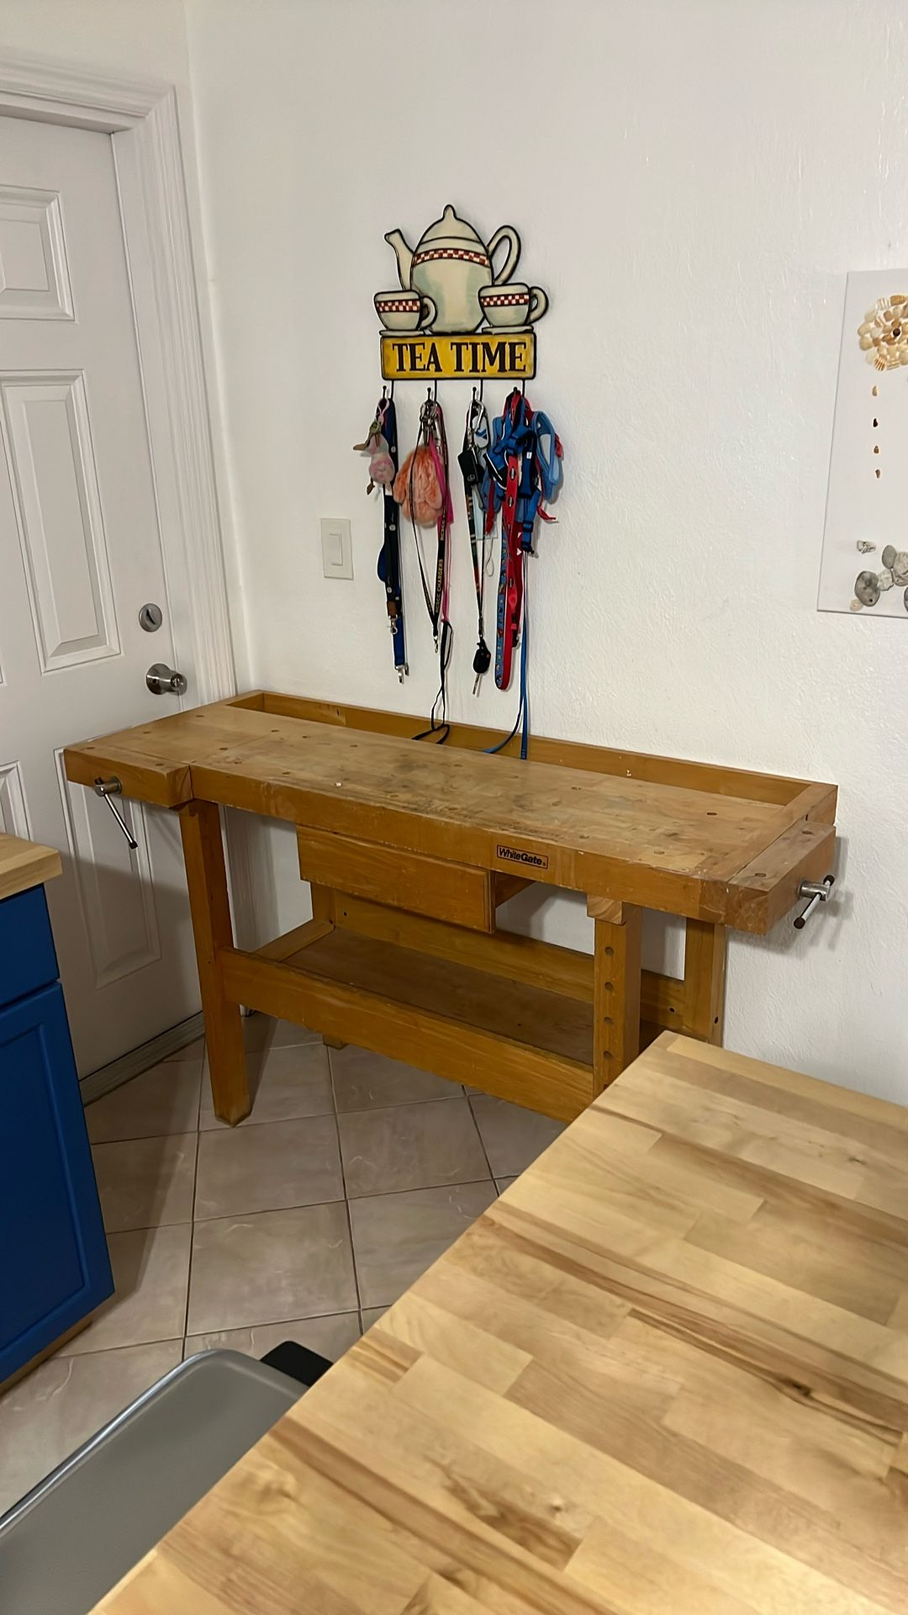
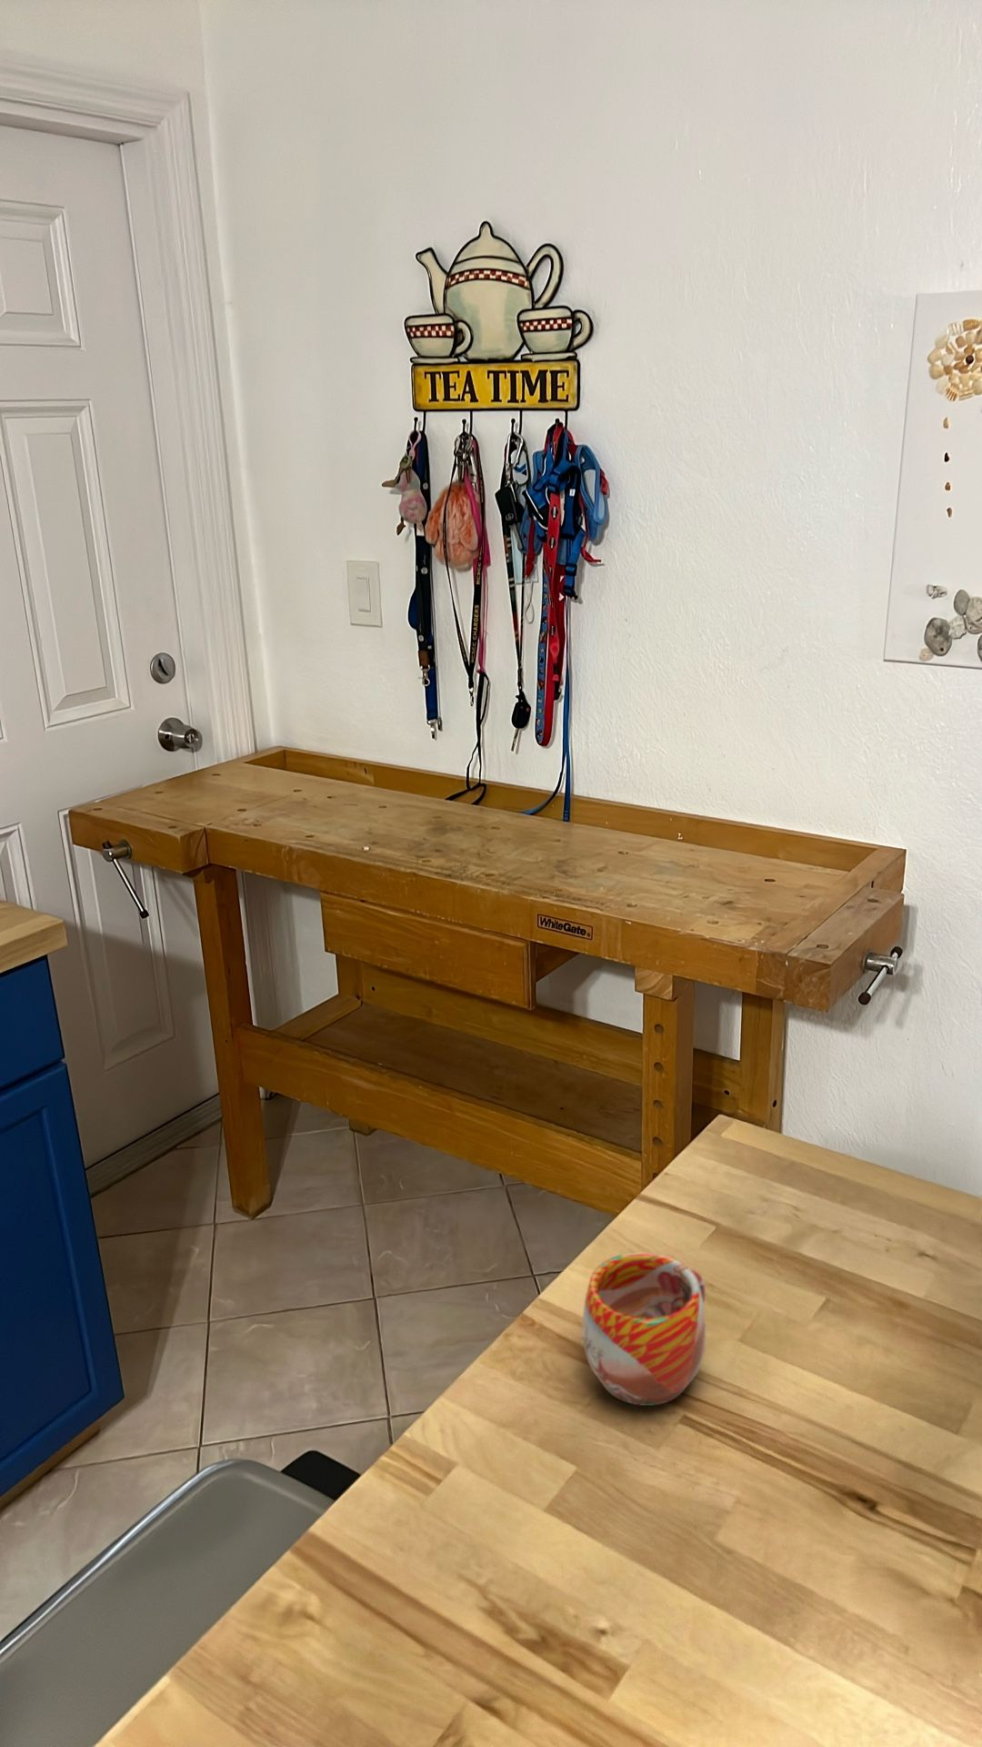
+ mug (653, 1323)
